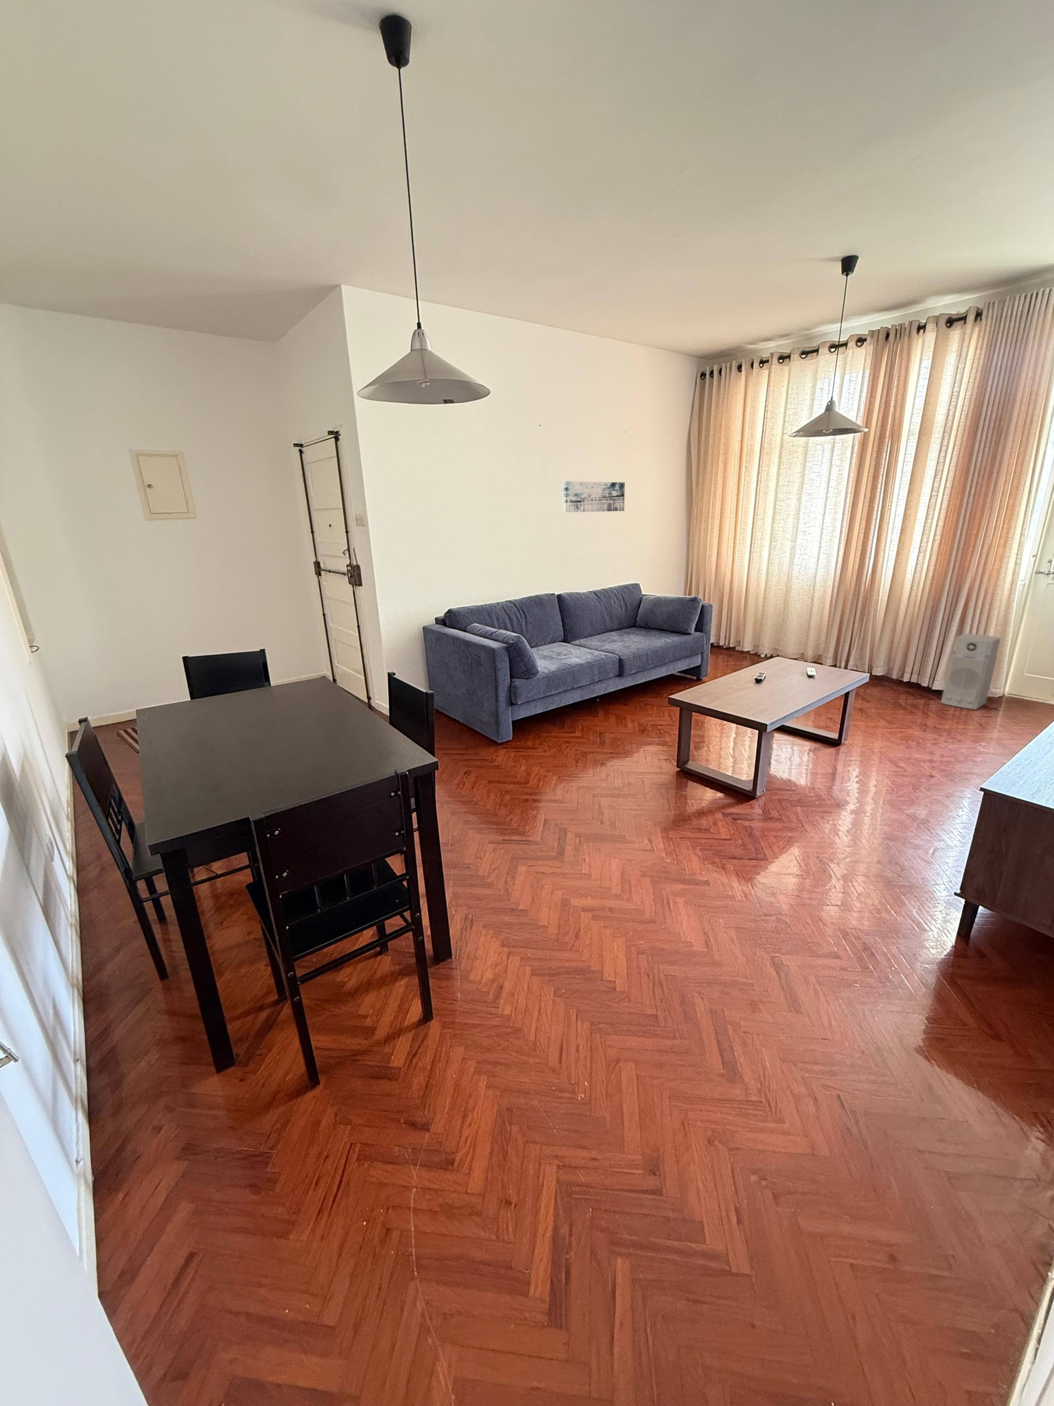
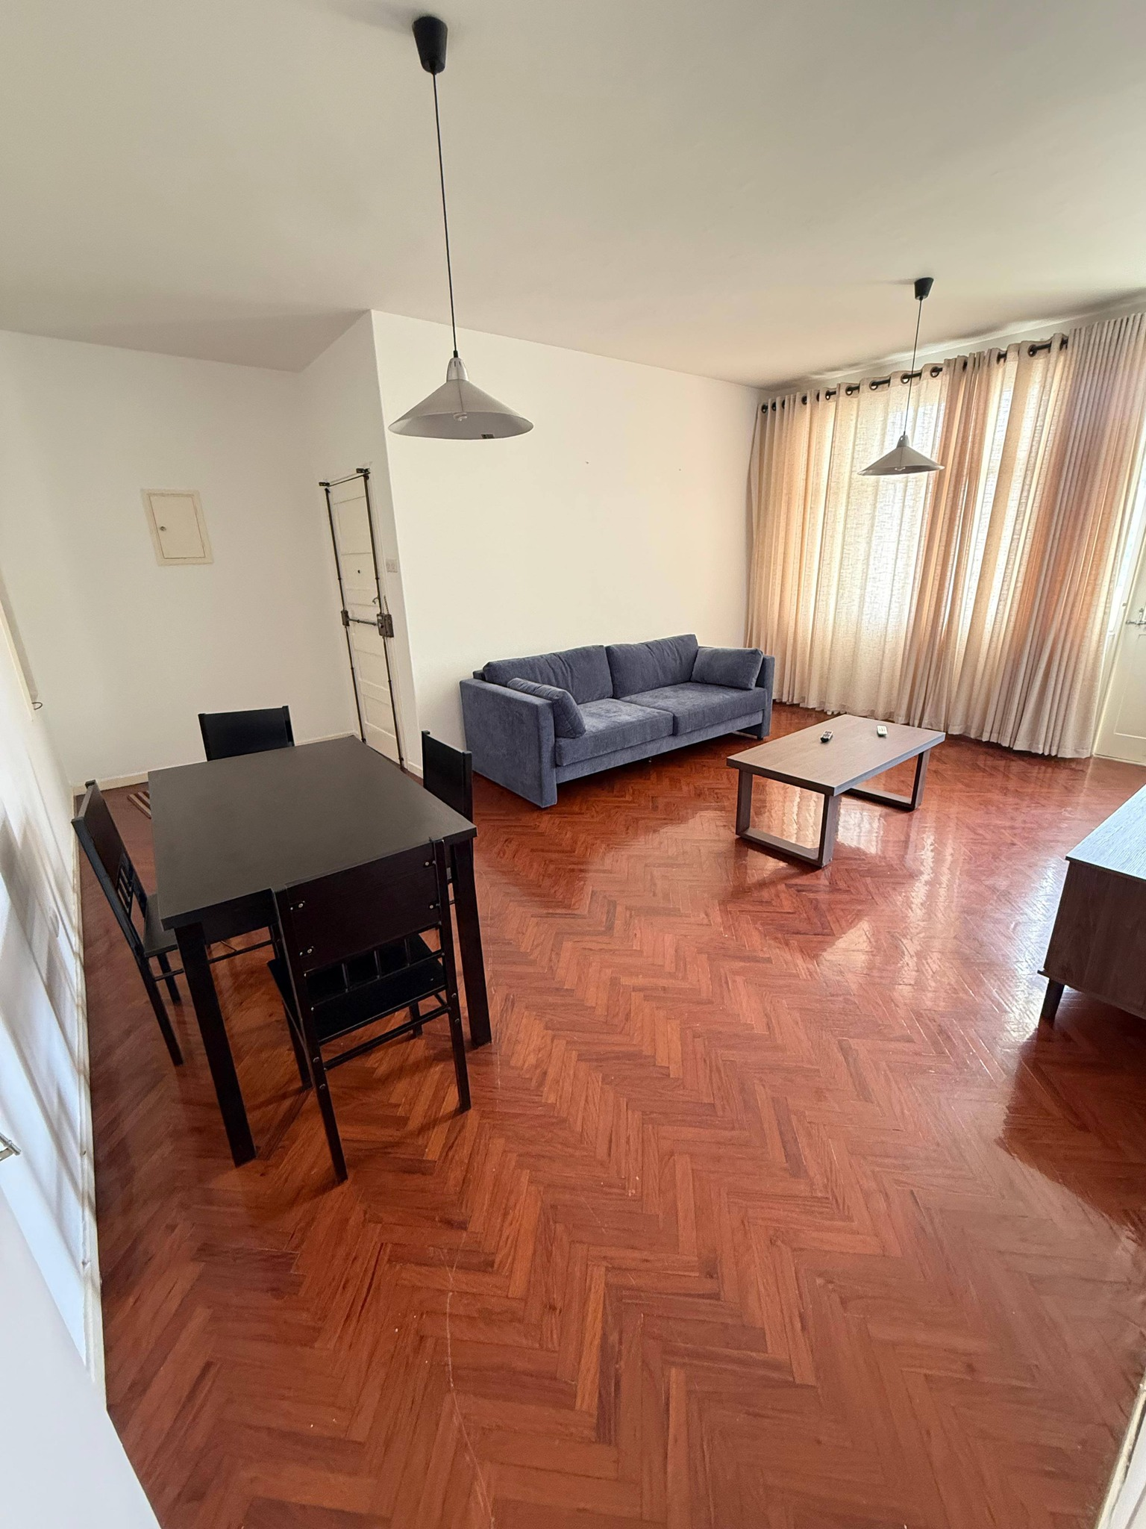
- air purifier (970, 670)
- wall art (595, 496)
